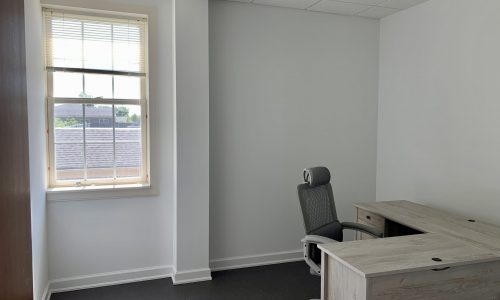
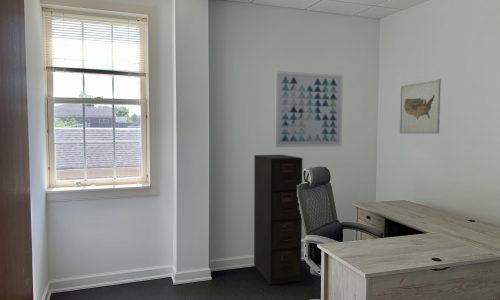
+ filing cabinet (277, 215)
+ wall art (309, 110)
+ wall art (418, 108)
